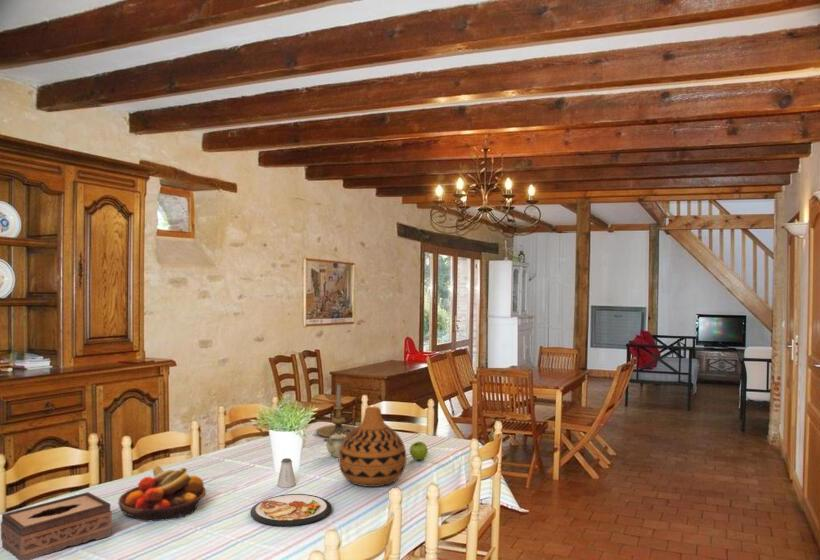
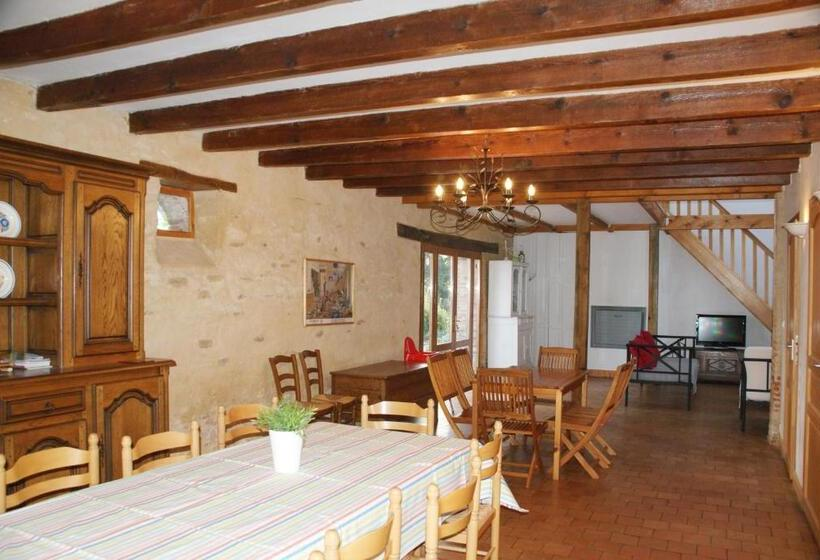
- dish (291, 507)
- saltshaker (286, 472)
- teapot (337, 442)
- fruit bowl (162, 490)
- fruit (418, 450)
- vase (372, 444)
- candle holder (338, 408)
- tissue box (57, 525)
